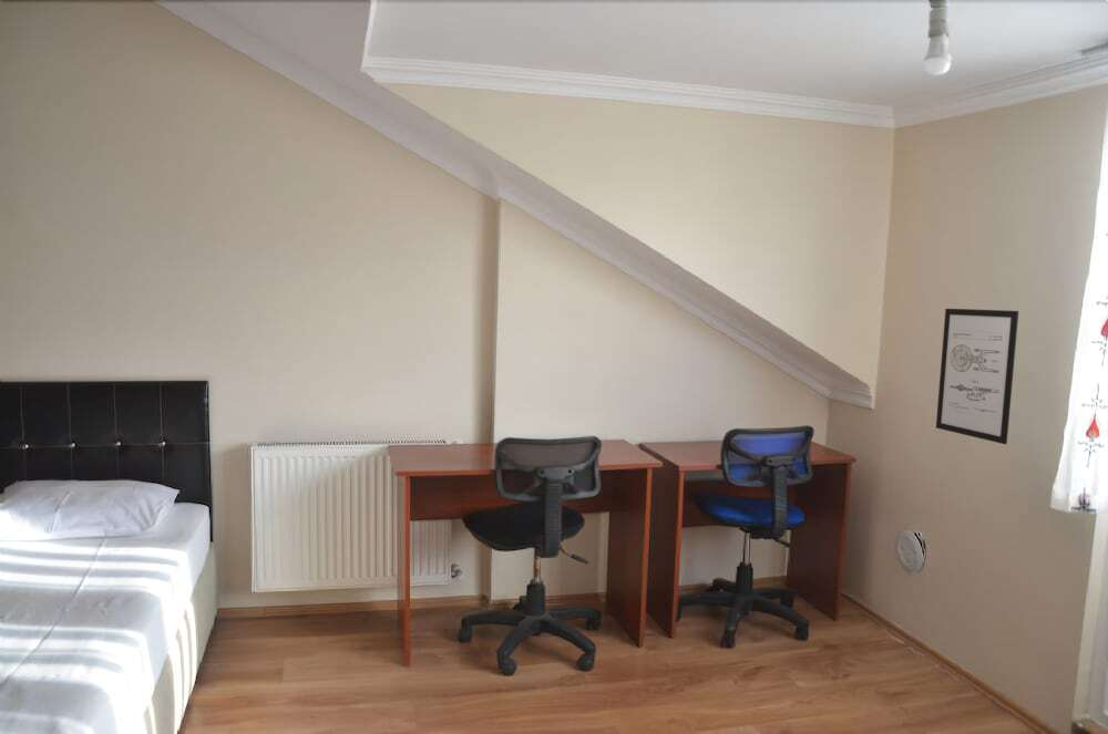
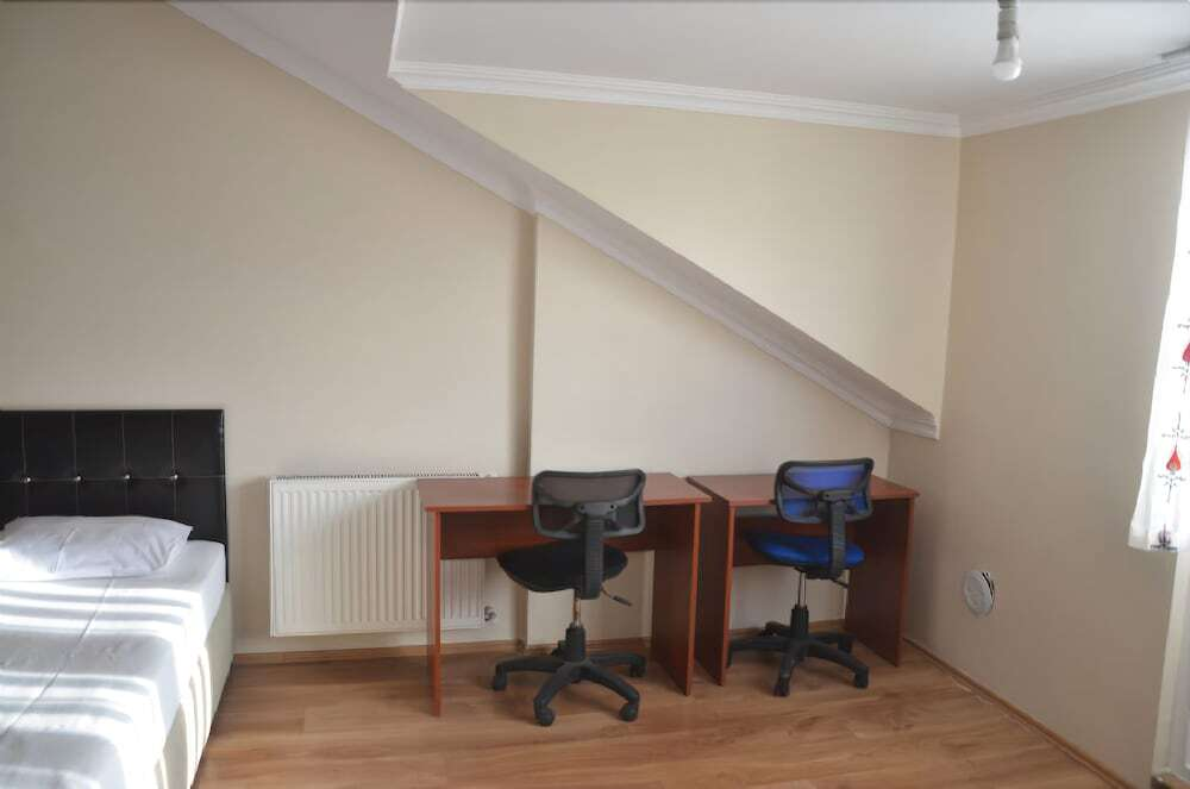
- wall art (974, 373)
